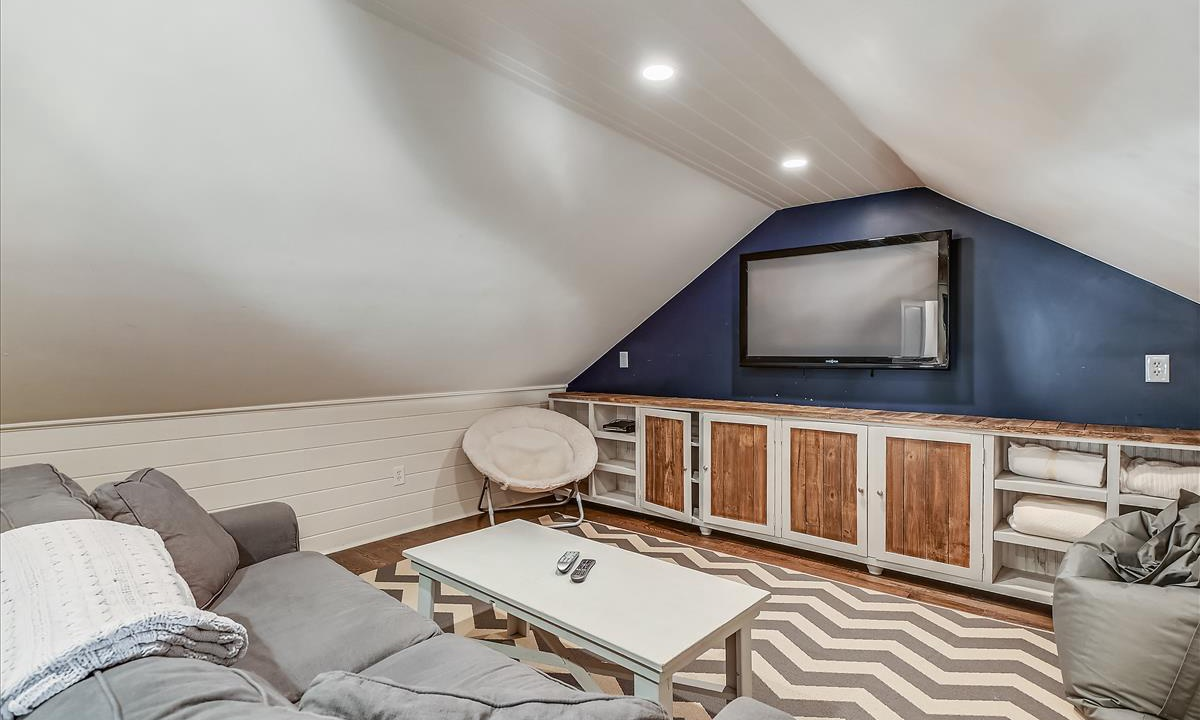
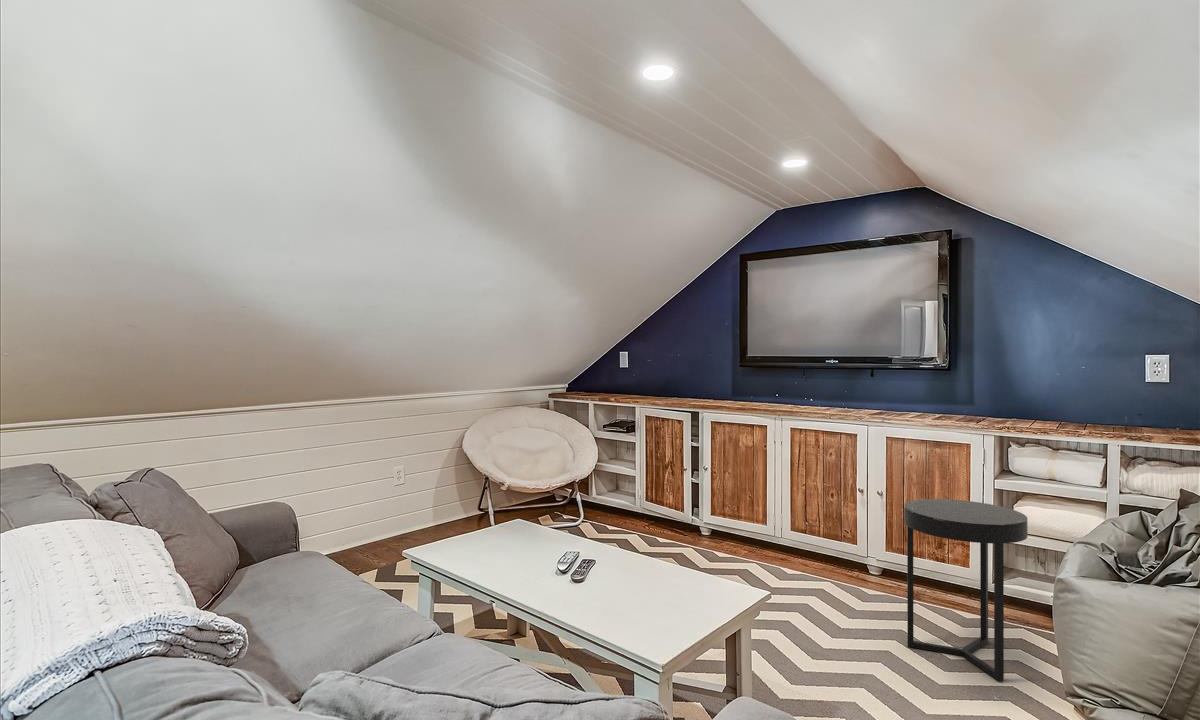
+ side table (980, 582)
